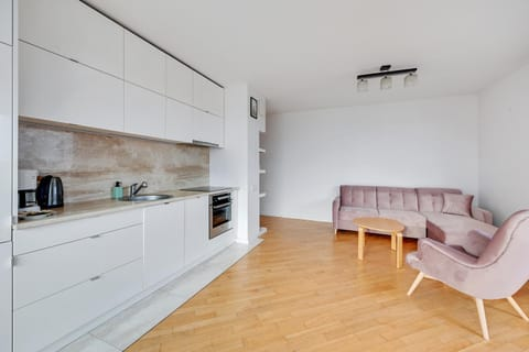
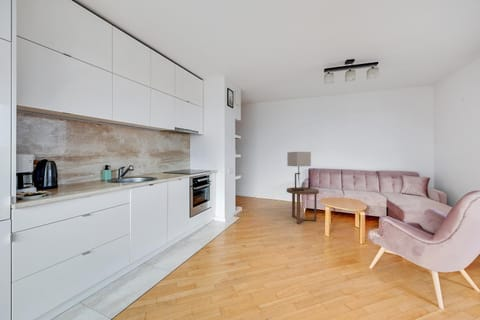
+ lamp (299, 172)
+ side table (299, 204)
